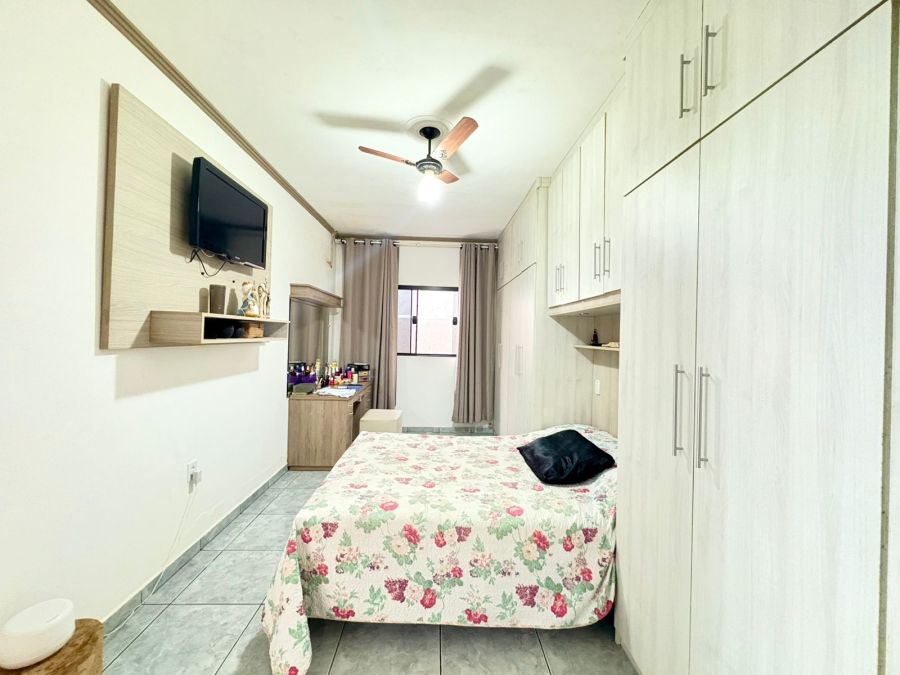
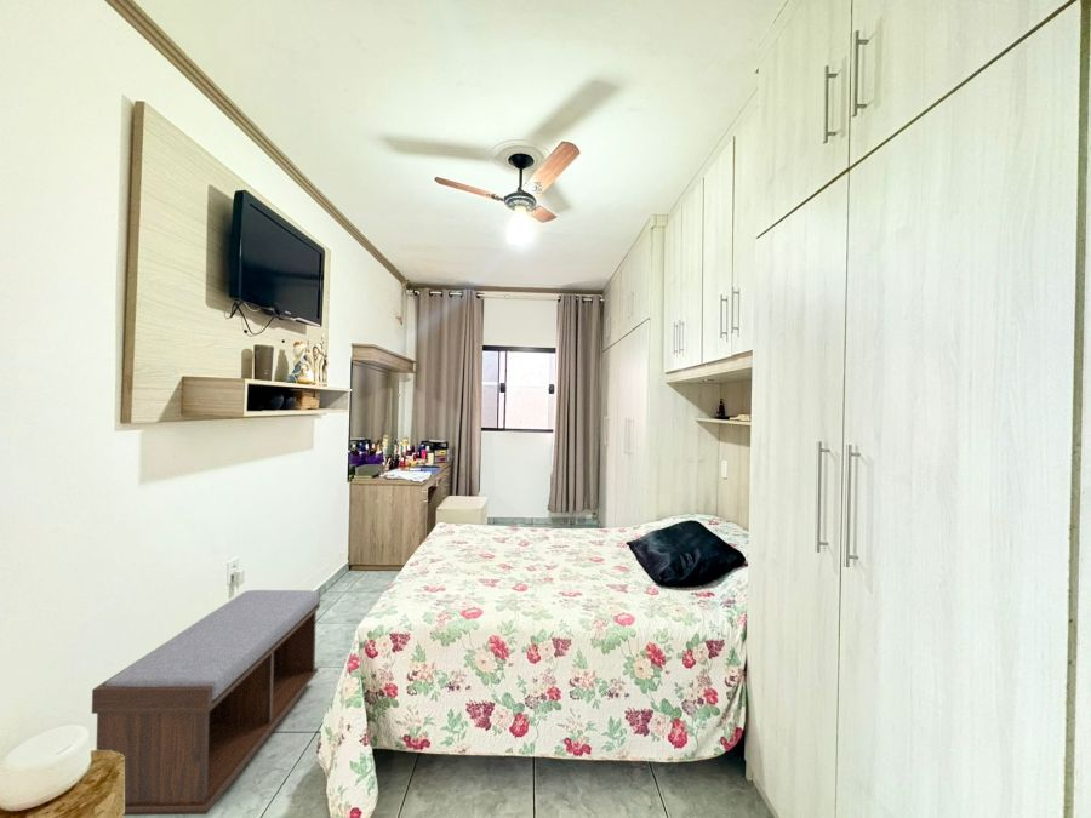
+ bench (230, 681)
